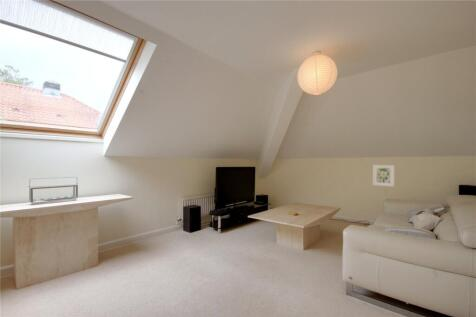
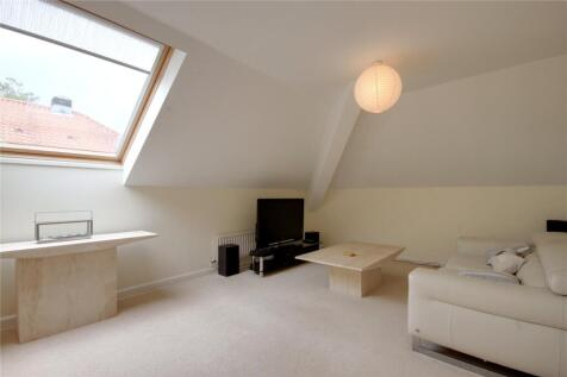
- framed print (383, 175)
